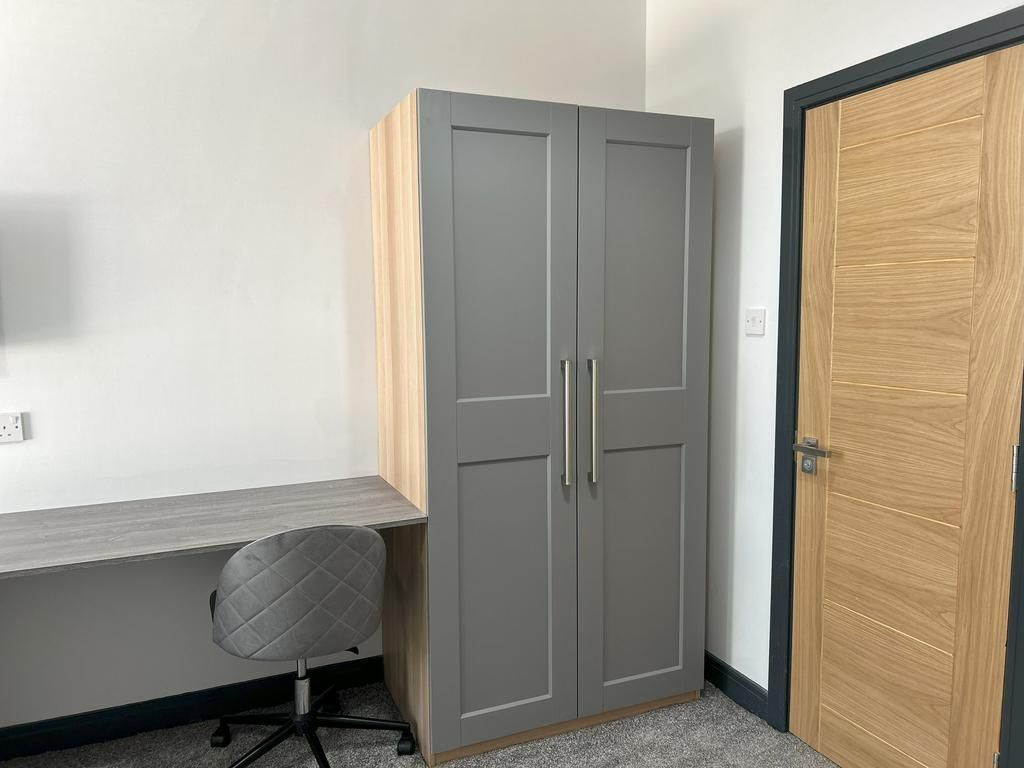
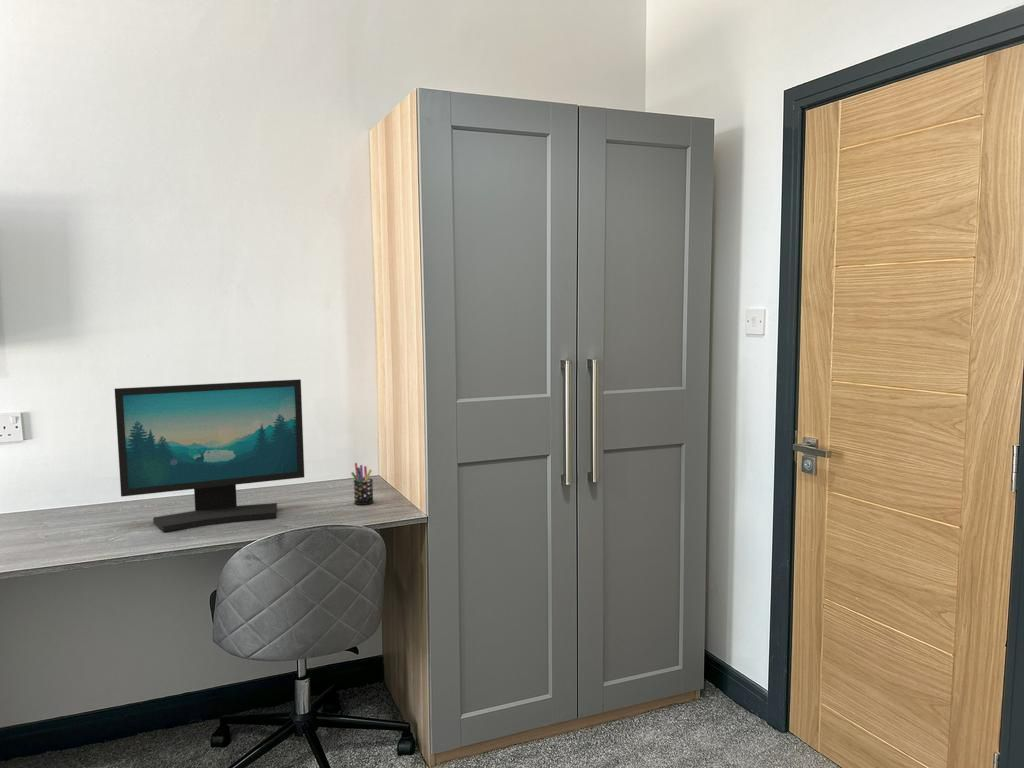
+ computer monitor (215, 451)
+ pen holder (360, 483)
